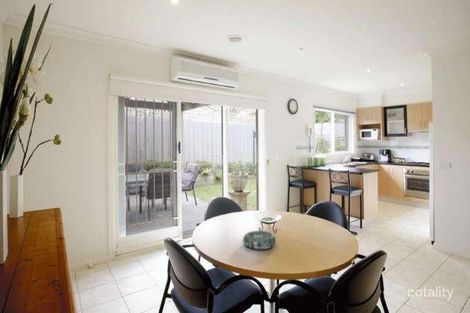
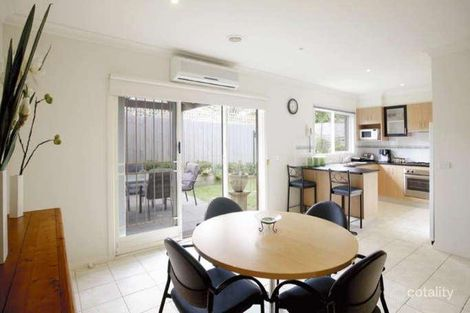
- decorative bowl (259, 239)
